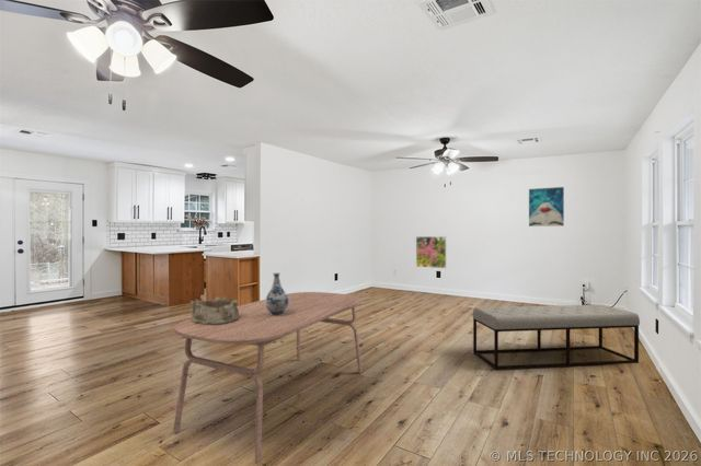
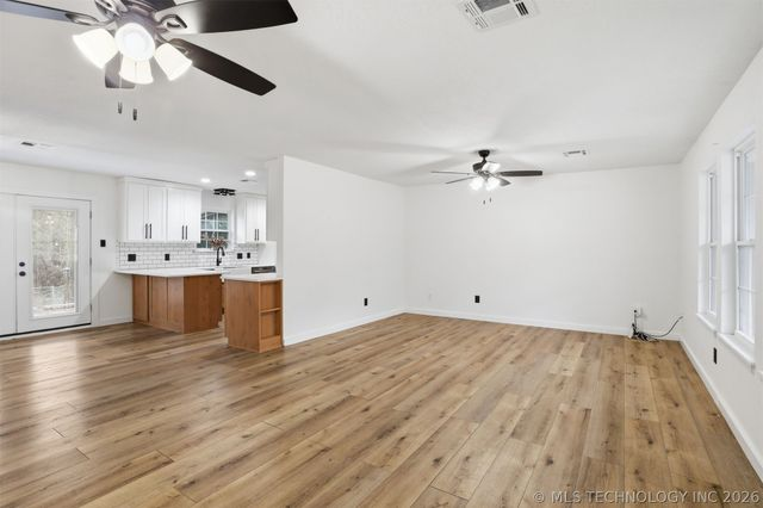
- dining table (297, 353)
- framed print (430, 252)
- bench (552, 329)
- wall art (545, 207)
- vase (276, 293)
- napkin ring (215, 308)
